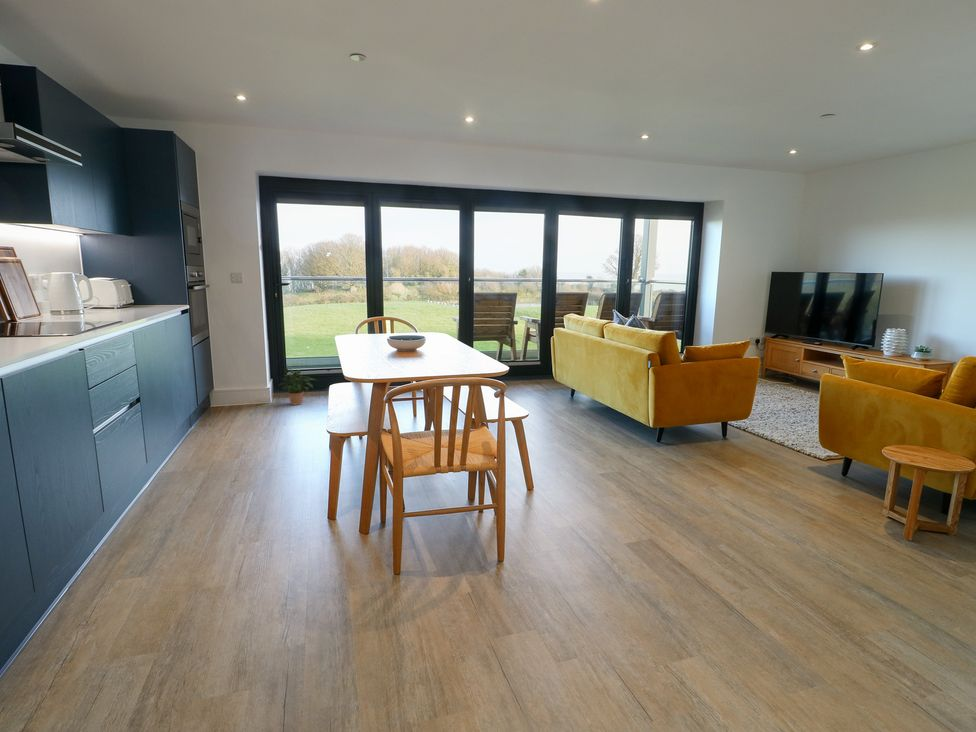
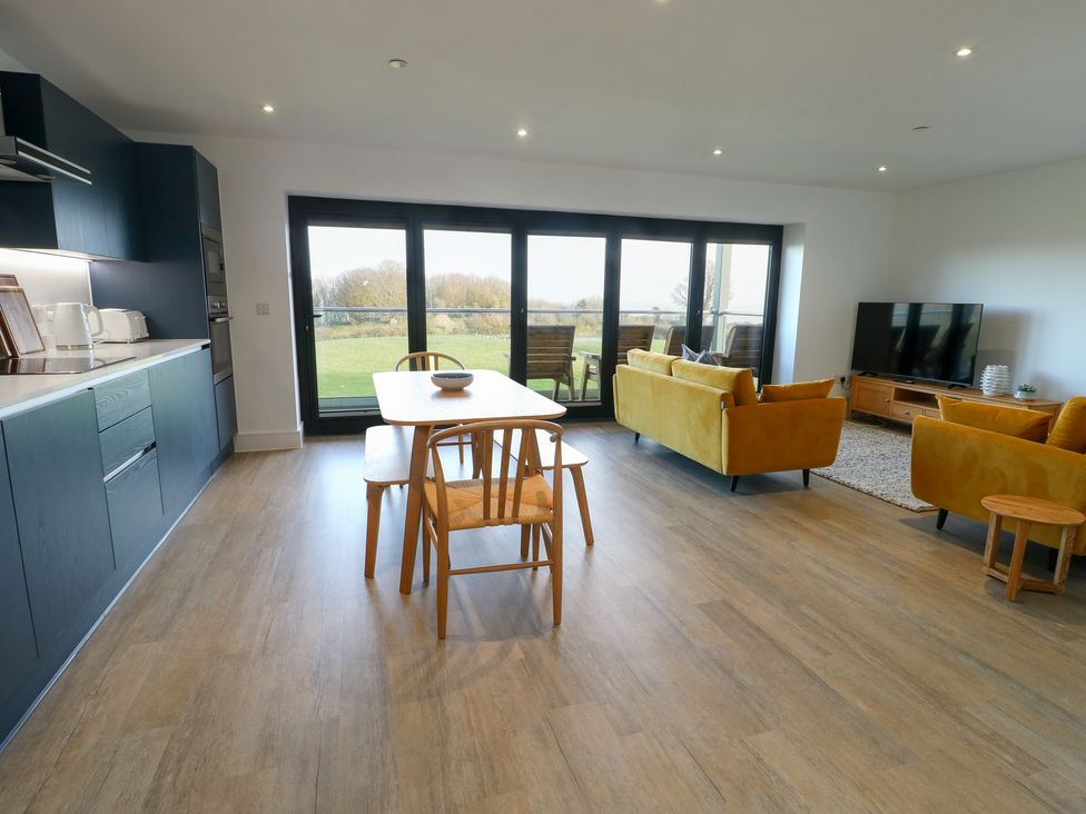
- potted plant (298, 385)
